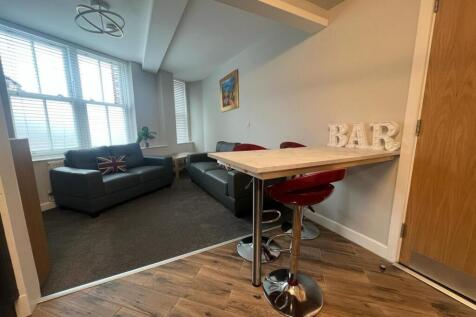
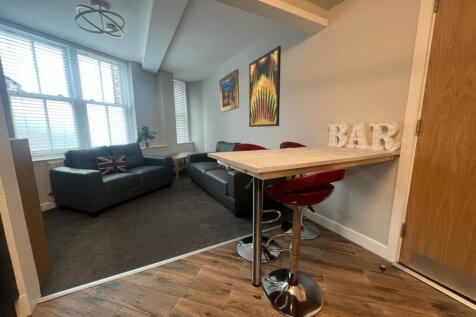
+ wall art (262, 92)
